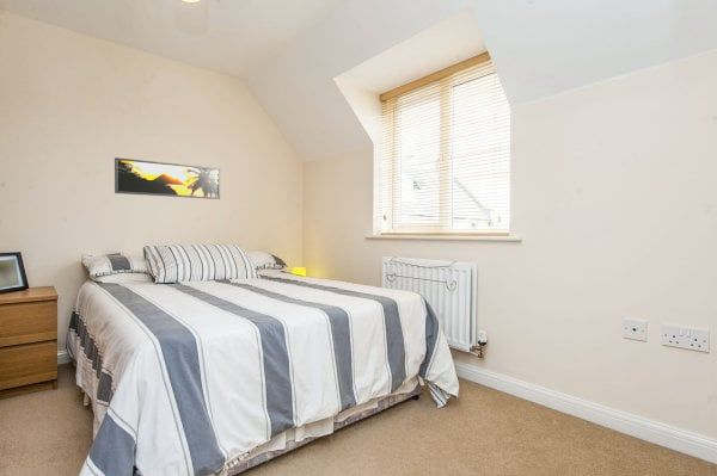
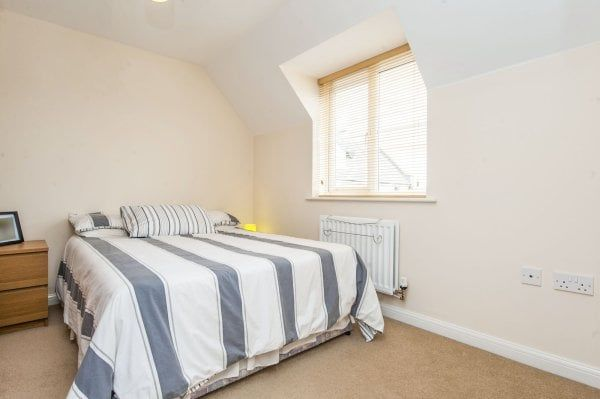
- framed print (171, 179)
